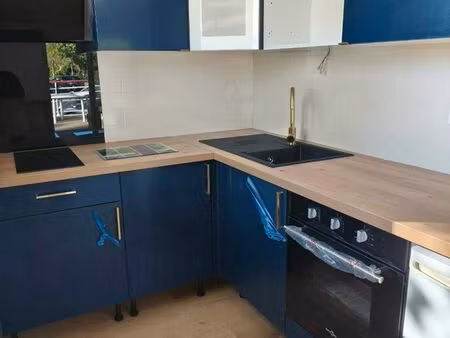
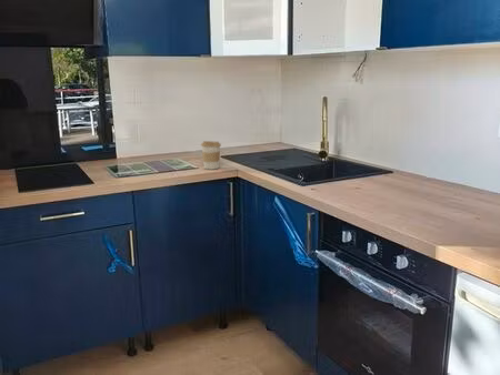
+ coffee cup (211, 154)
